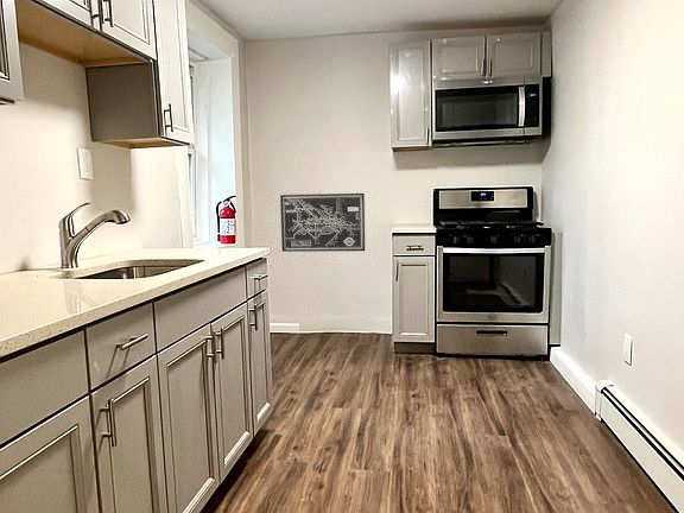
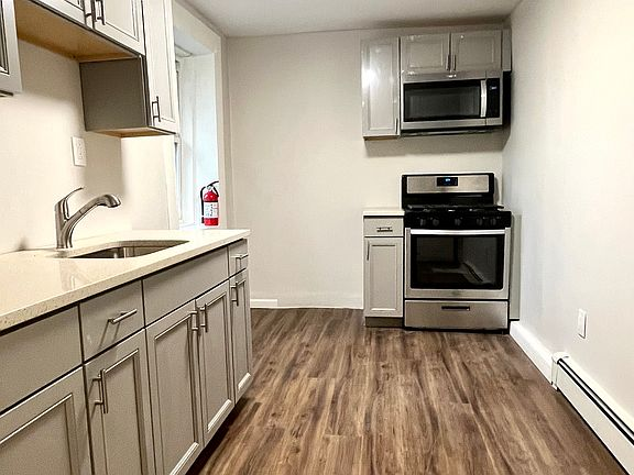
- wall art (322, 222)
